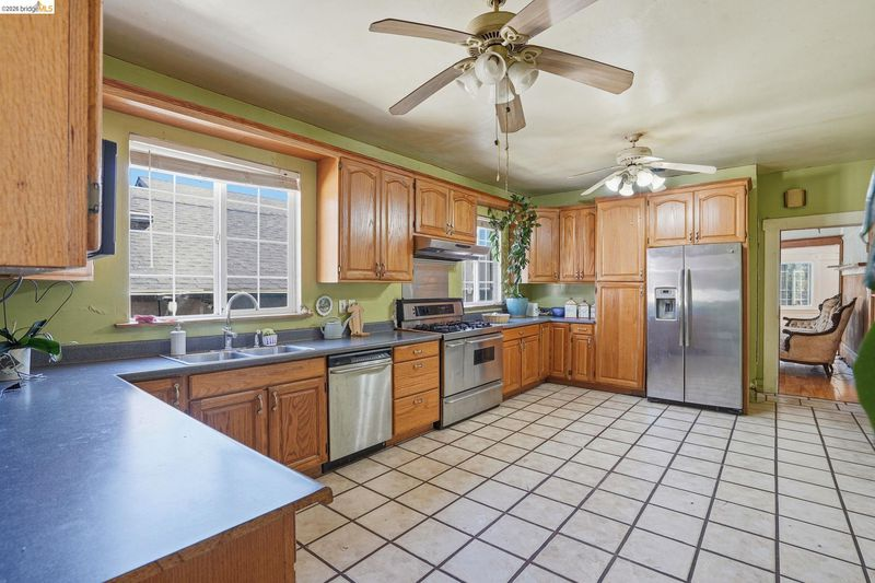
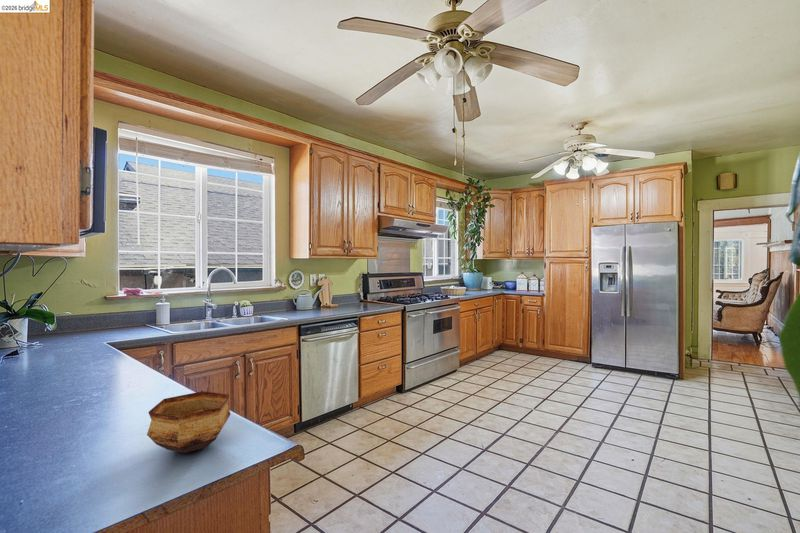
+ bowl (191, 425)
